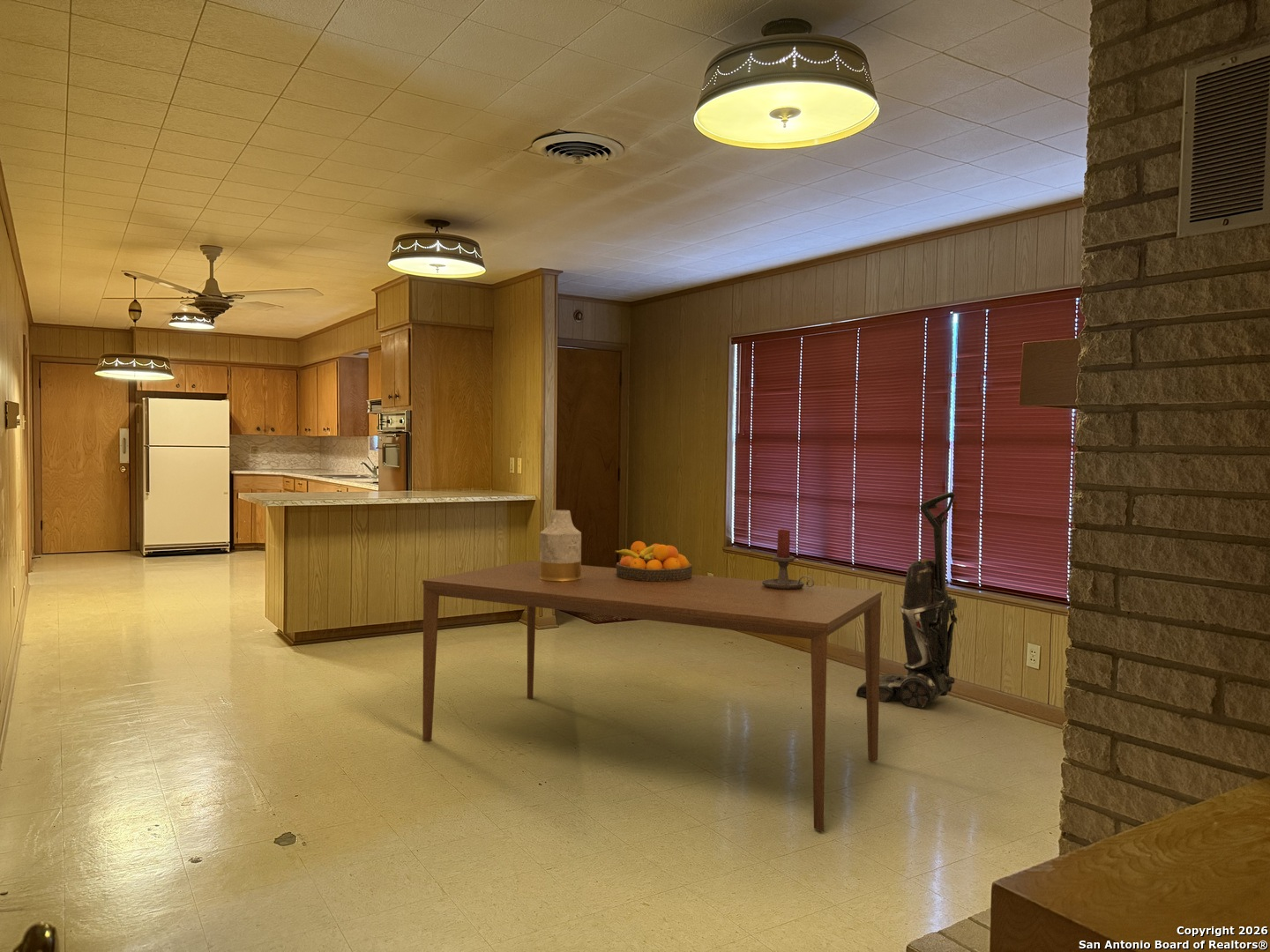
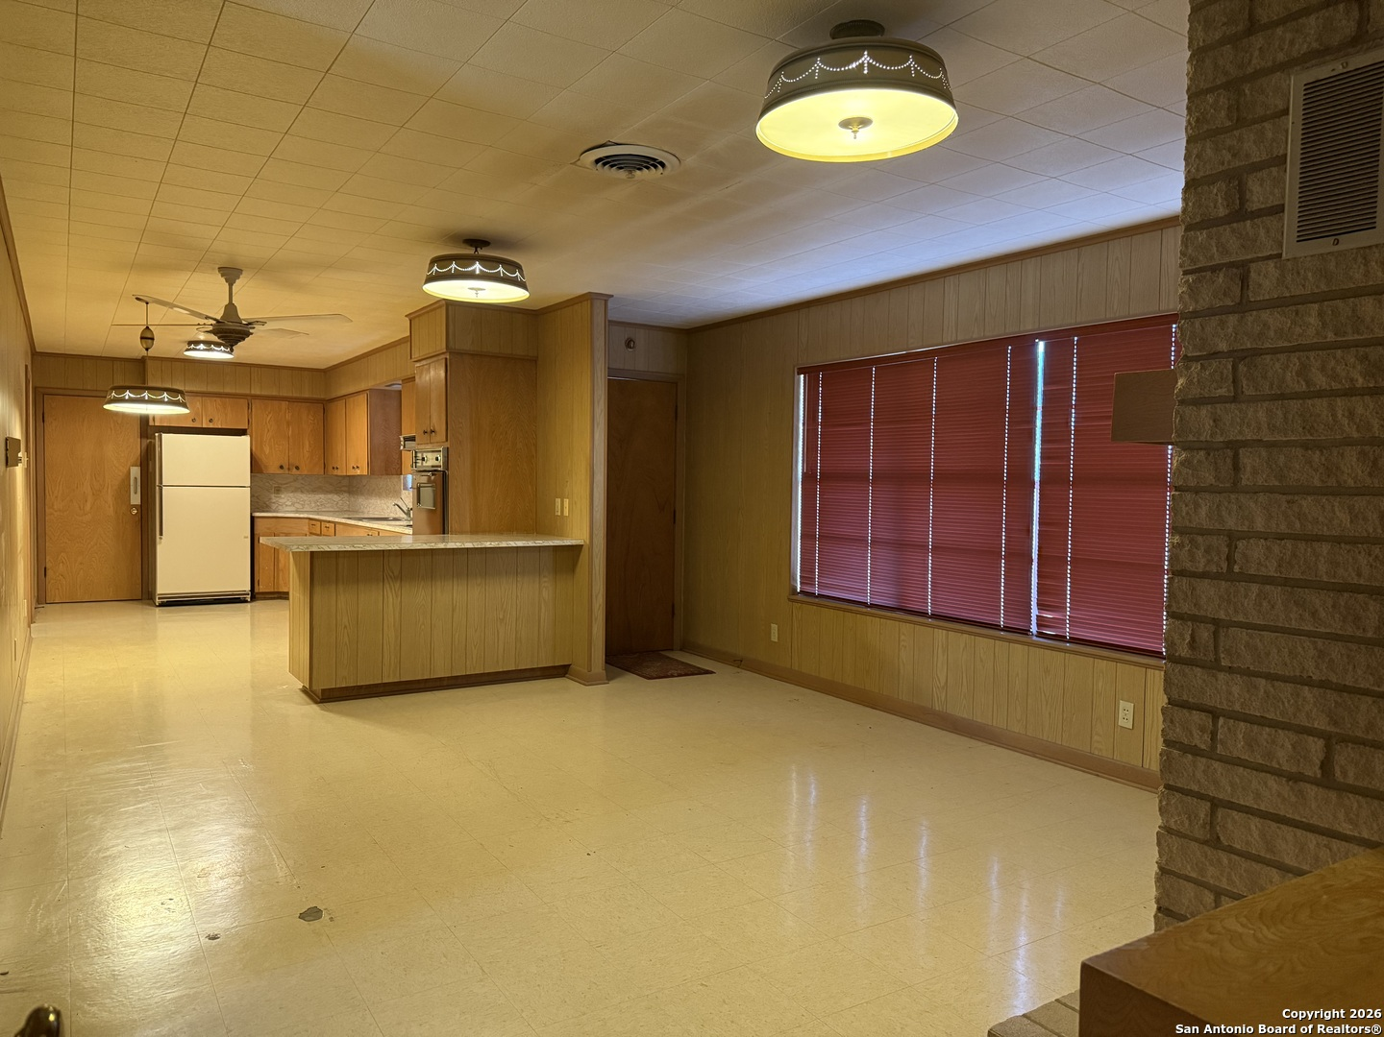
- candle holder (788, 557)
- vacuum cleaner (910, 594)
- dining table (648, 620)
- fruit bowl (654, 558)
- vase (560, 544)
